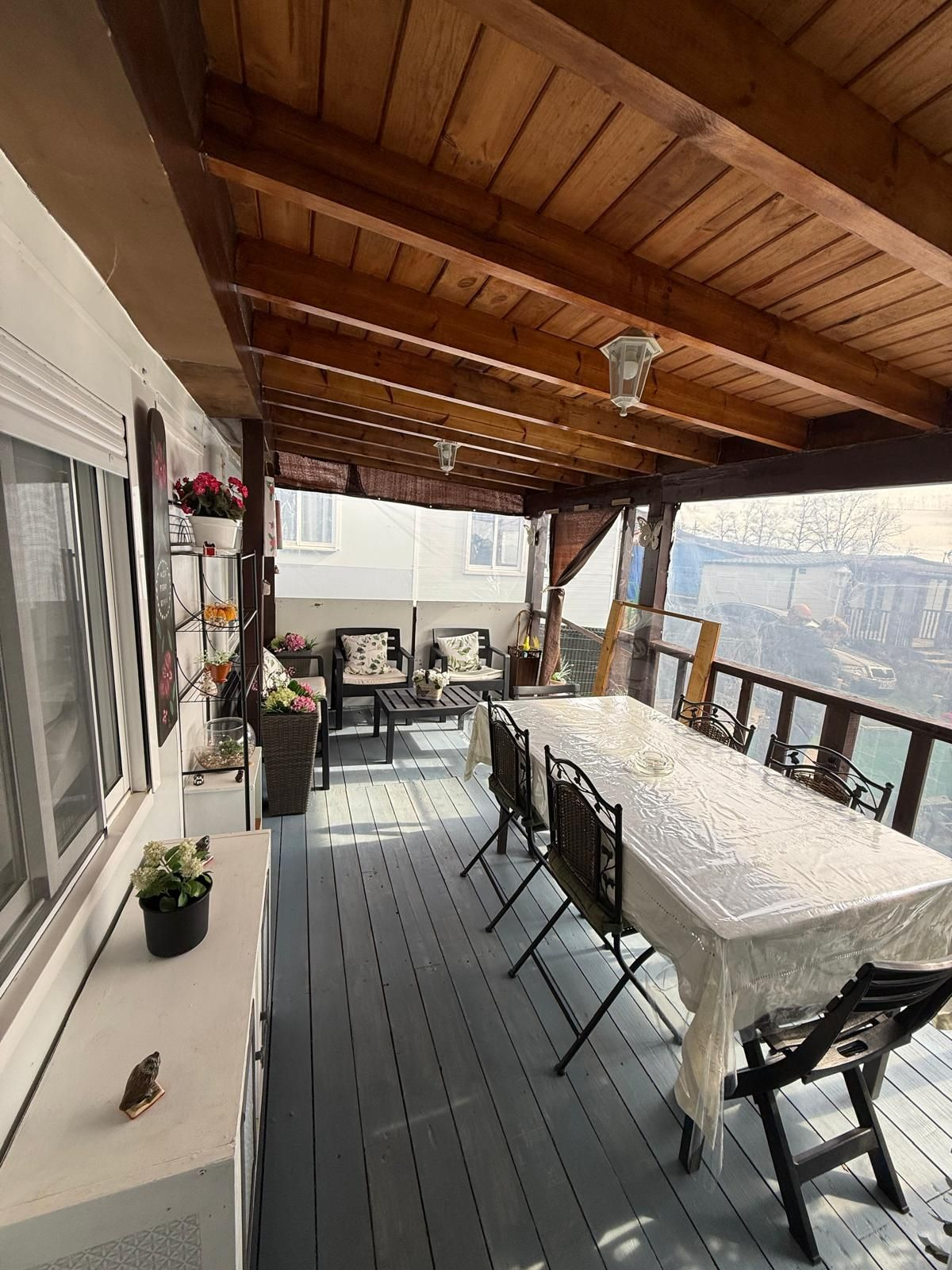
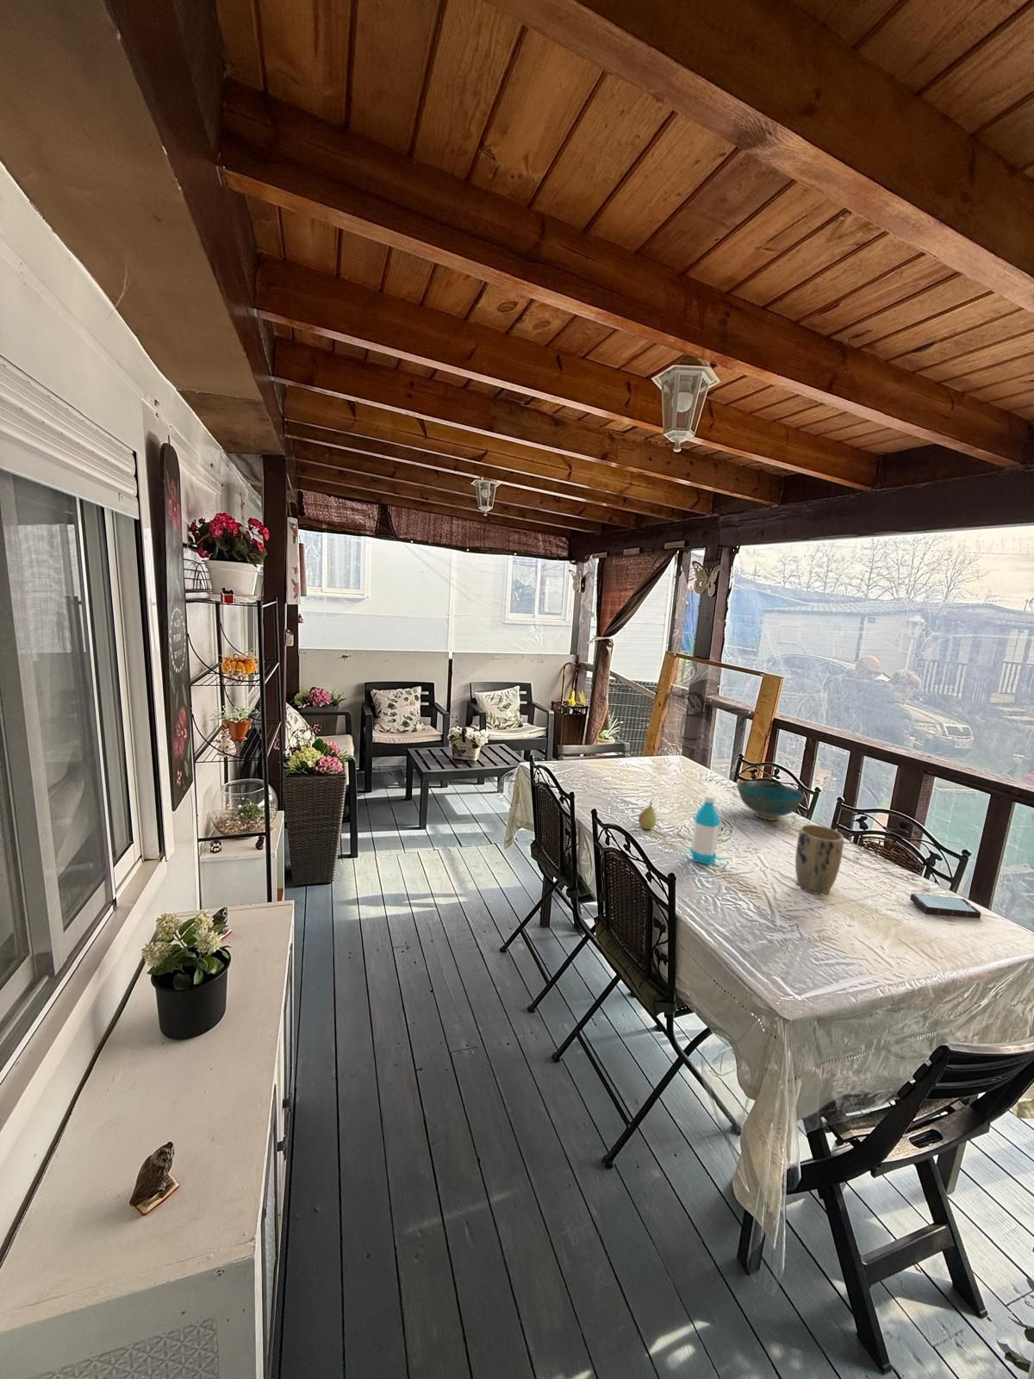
+ water bottle (706, 828)
+ smartphone (944, 904)
+ fruit (648, 814)
+ bowl (768, 802)
+ plant pot (817, 860)
